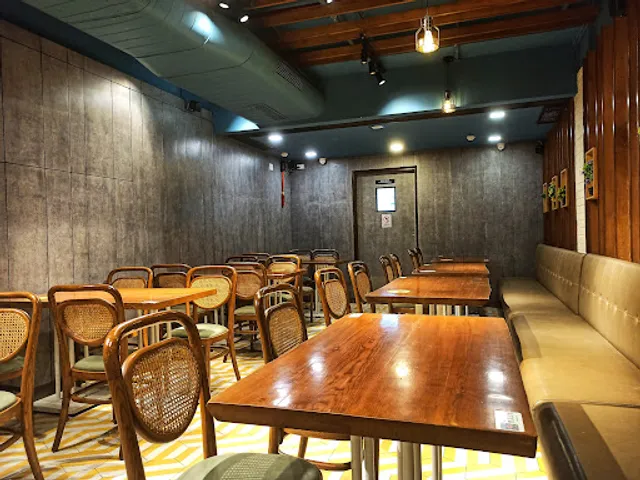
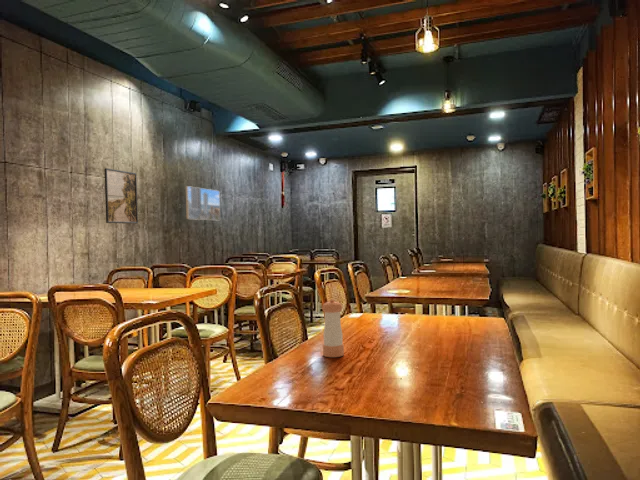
+ pepper shaker (332, 327)
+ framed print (203, 204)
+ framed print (121, 197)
